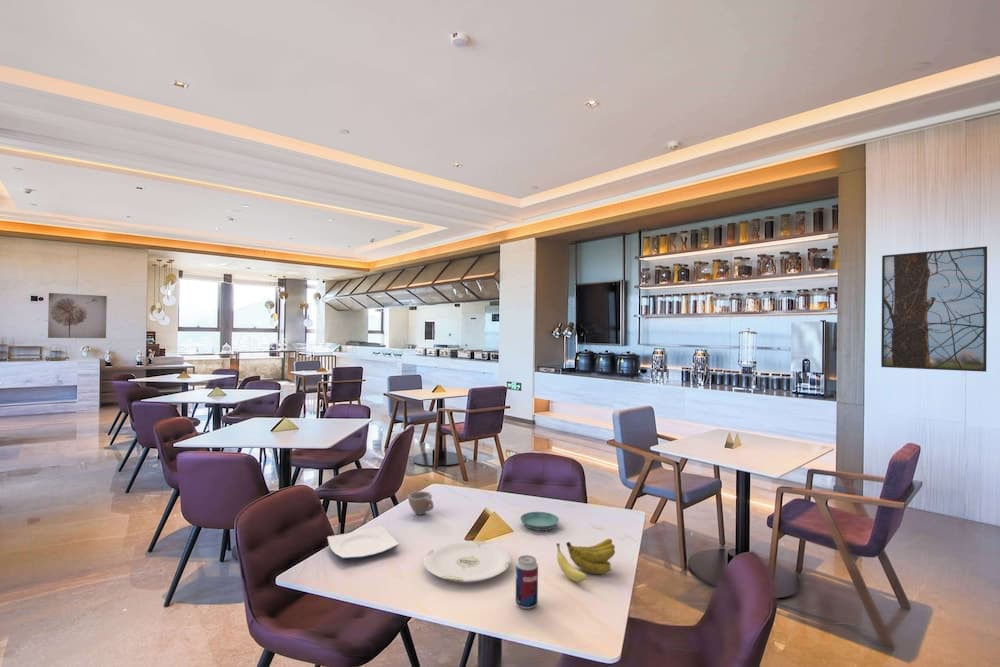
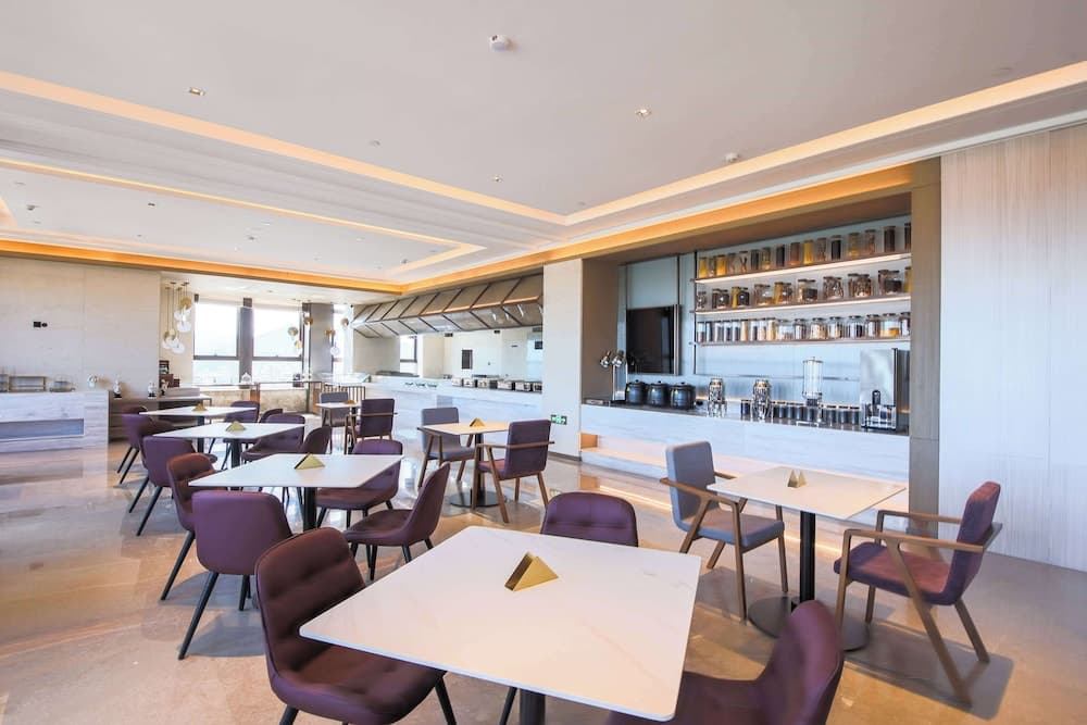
- wall art (78, 316)
- saucer (539, 521)
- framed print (931, 310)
- plate (362, 544)
- banana (585, 556)
- beverage can (526, 581)
- plate (467, 562)
- cup (422, 504)
